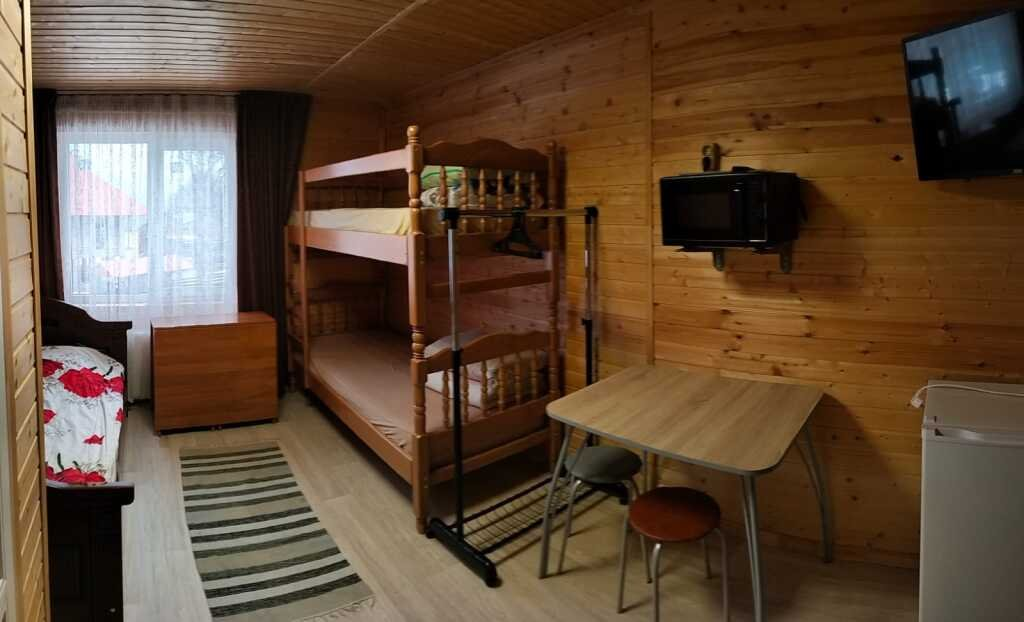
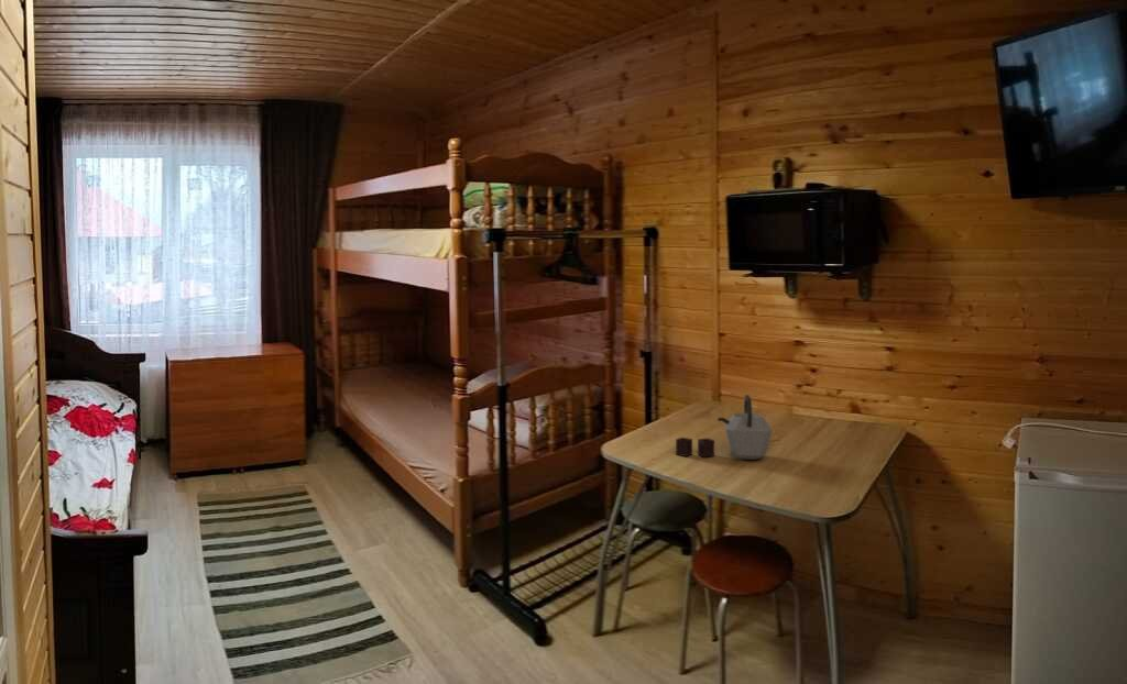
+ kettle (725, 426)
